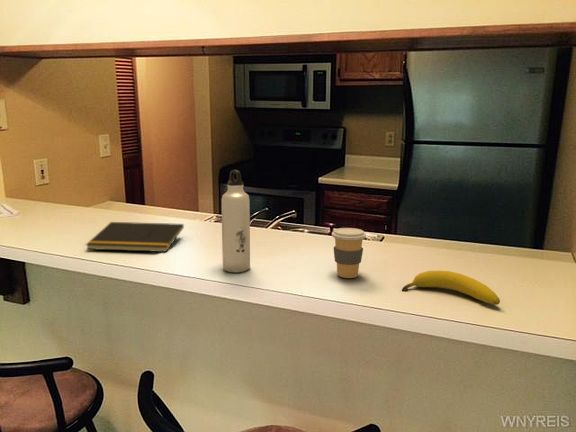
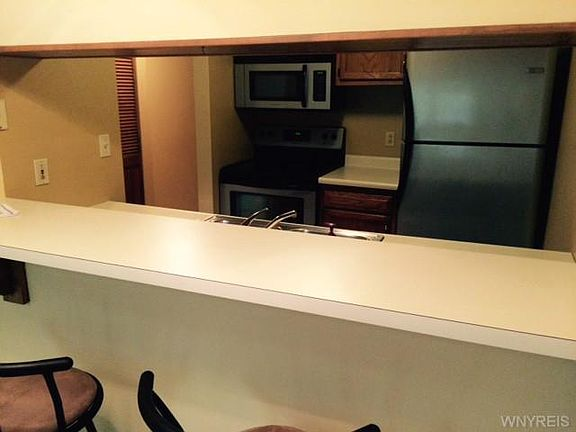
- notepad (137, 235)
- coffee cup (348, 253)
- fruit (452, 284)
- water bottle (235, 220)
